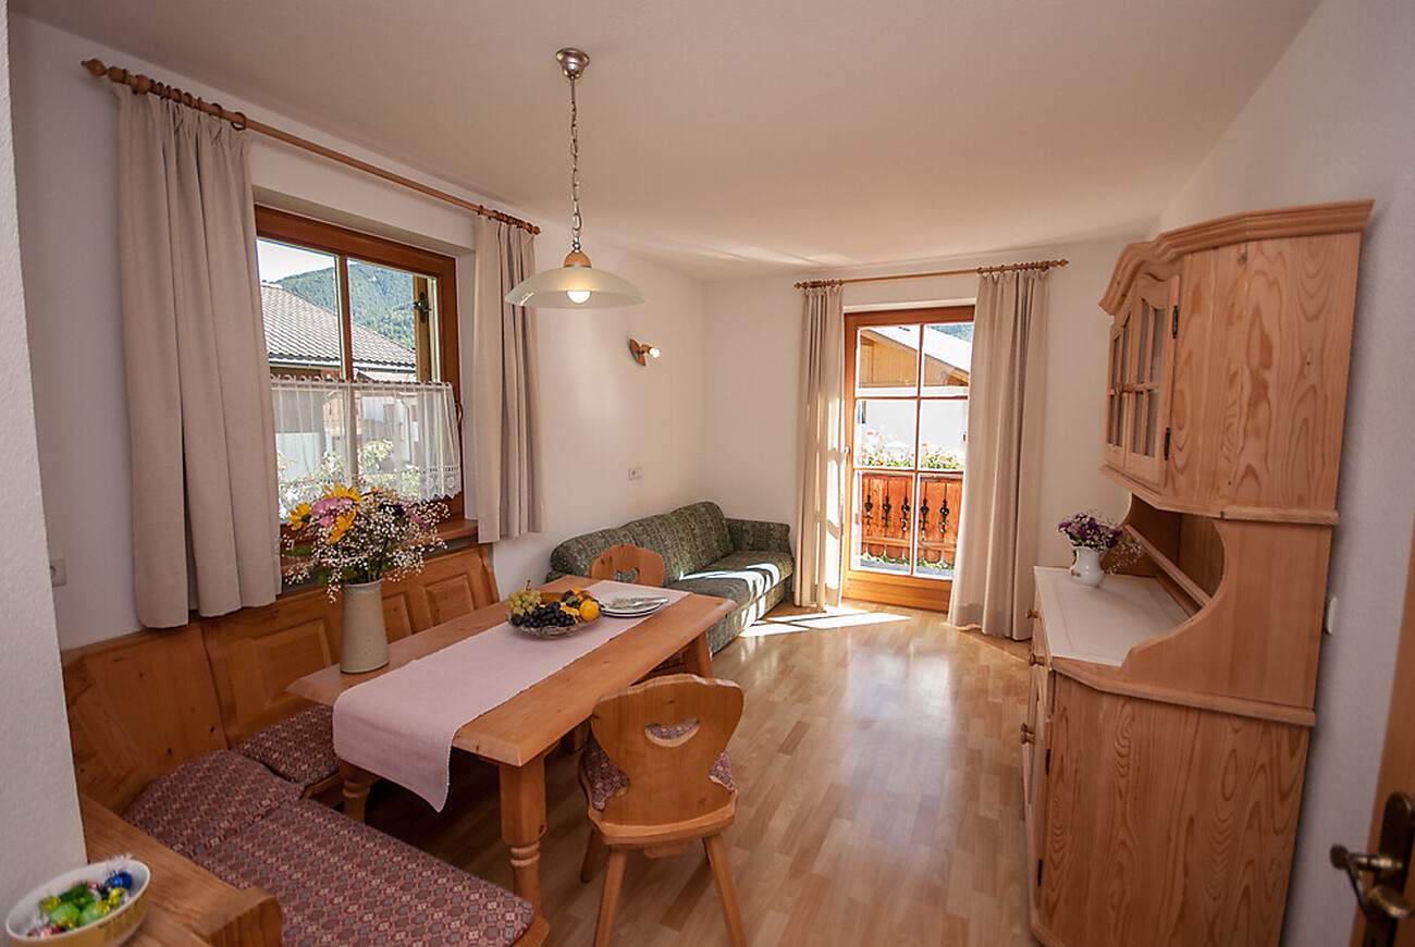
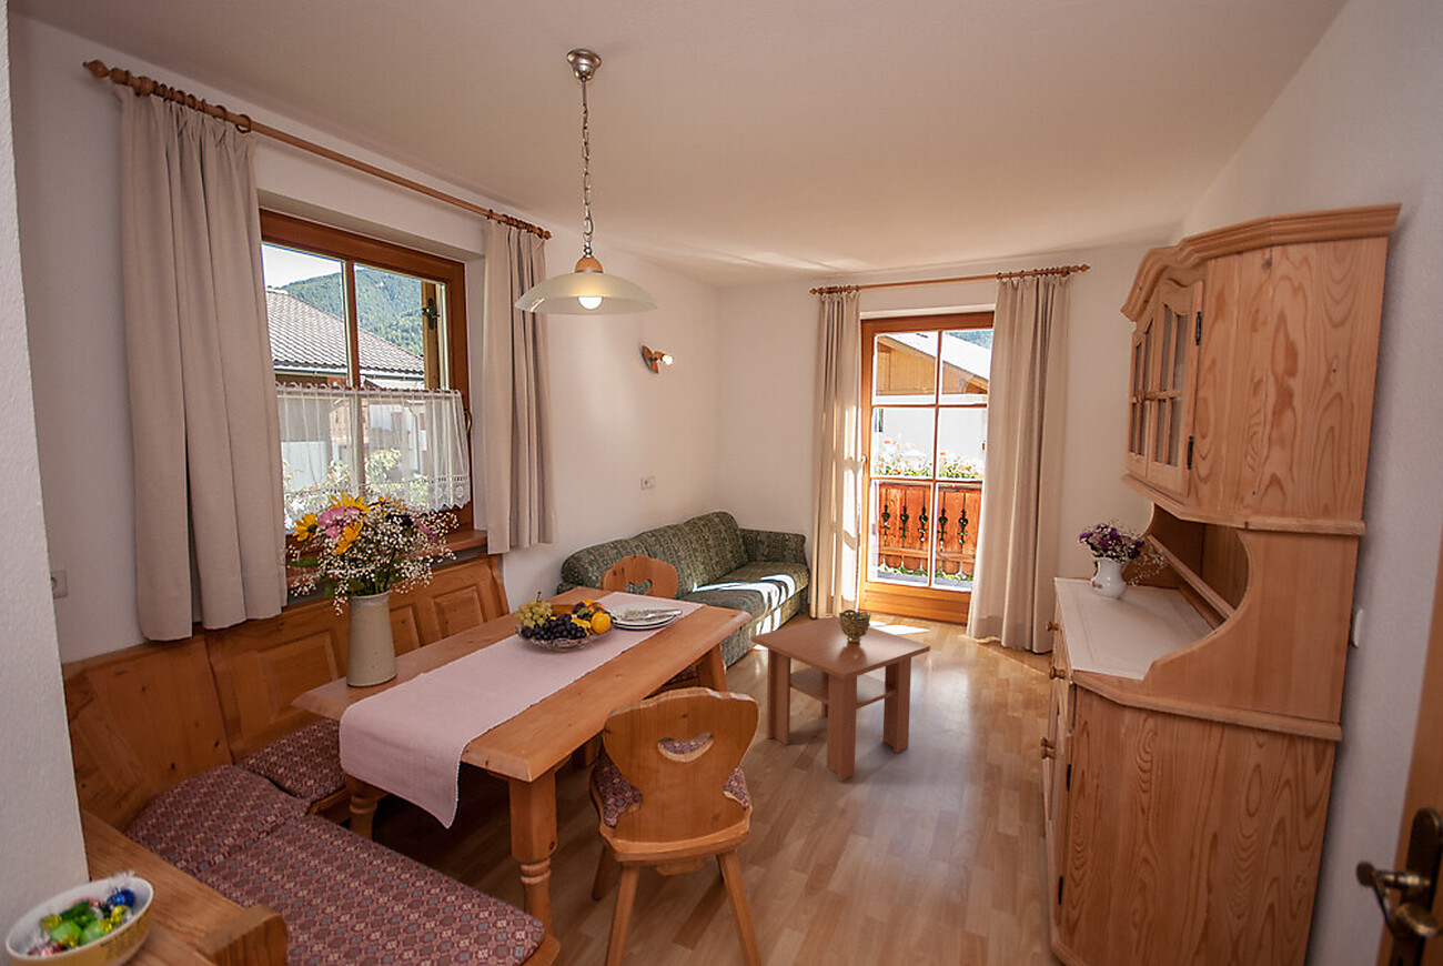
+ decorative bowl (854, 626)
+ coffee table (837, 692)
